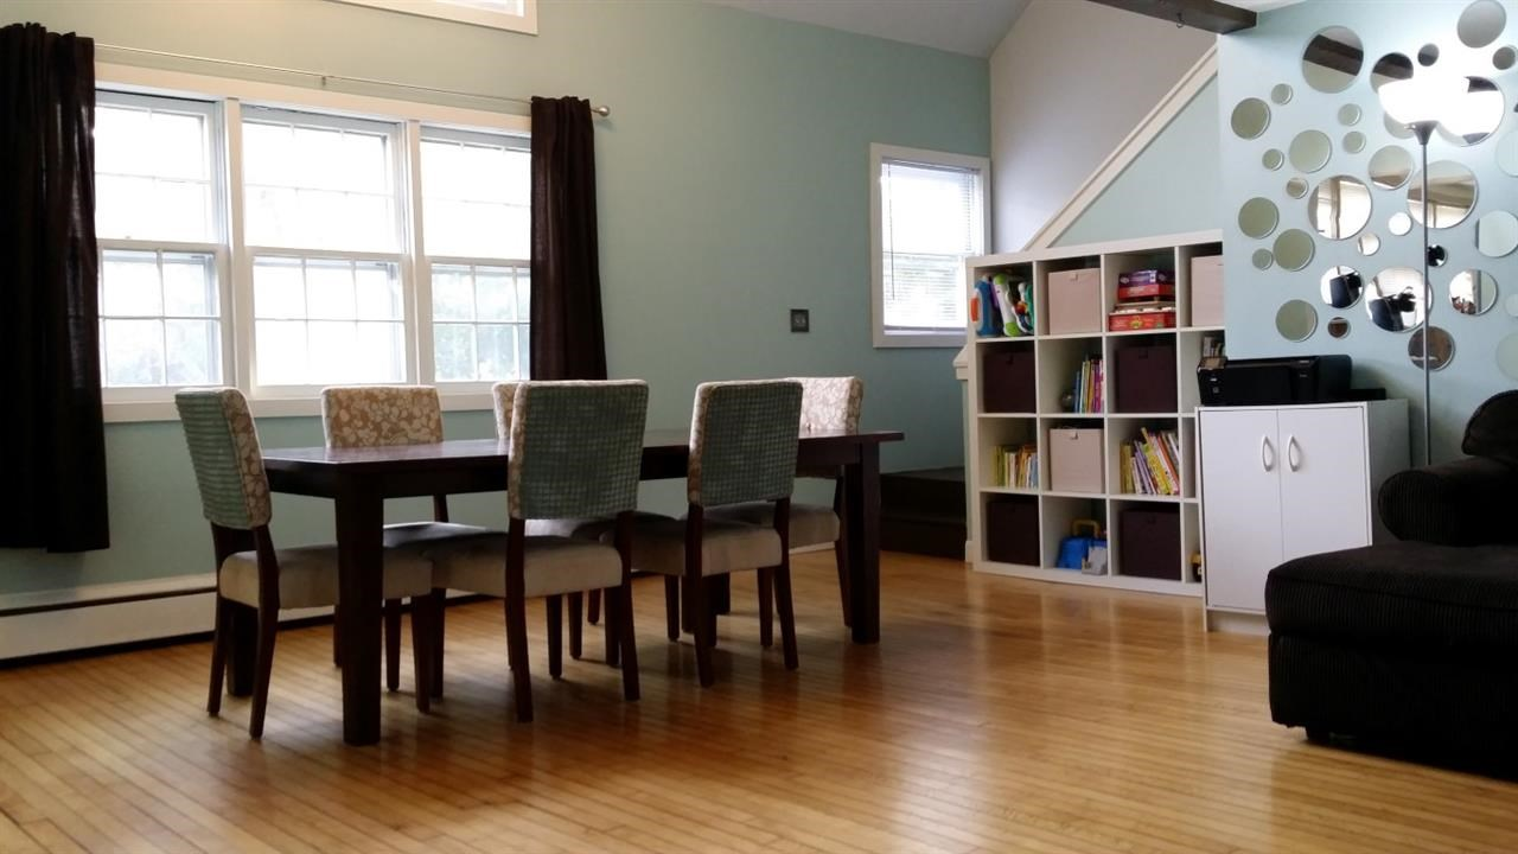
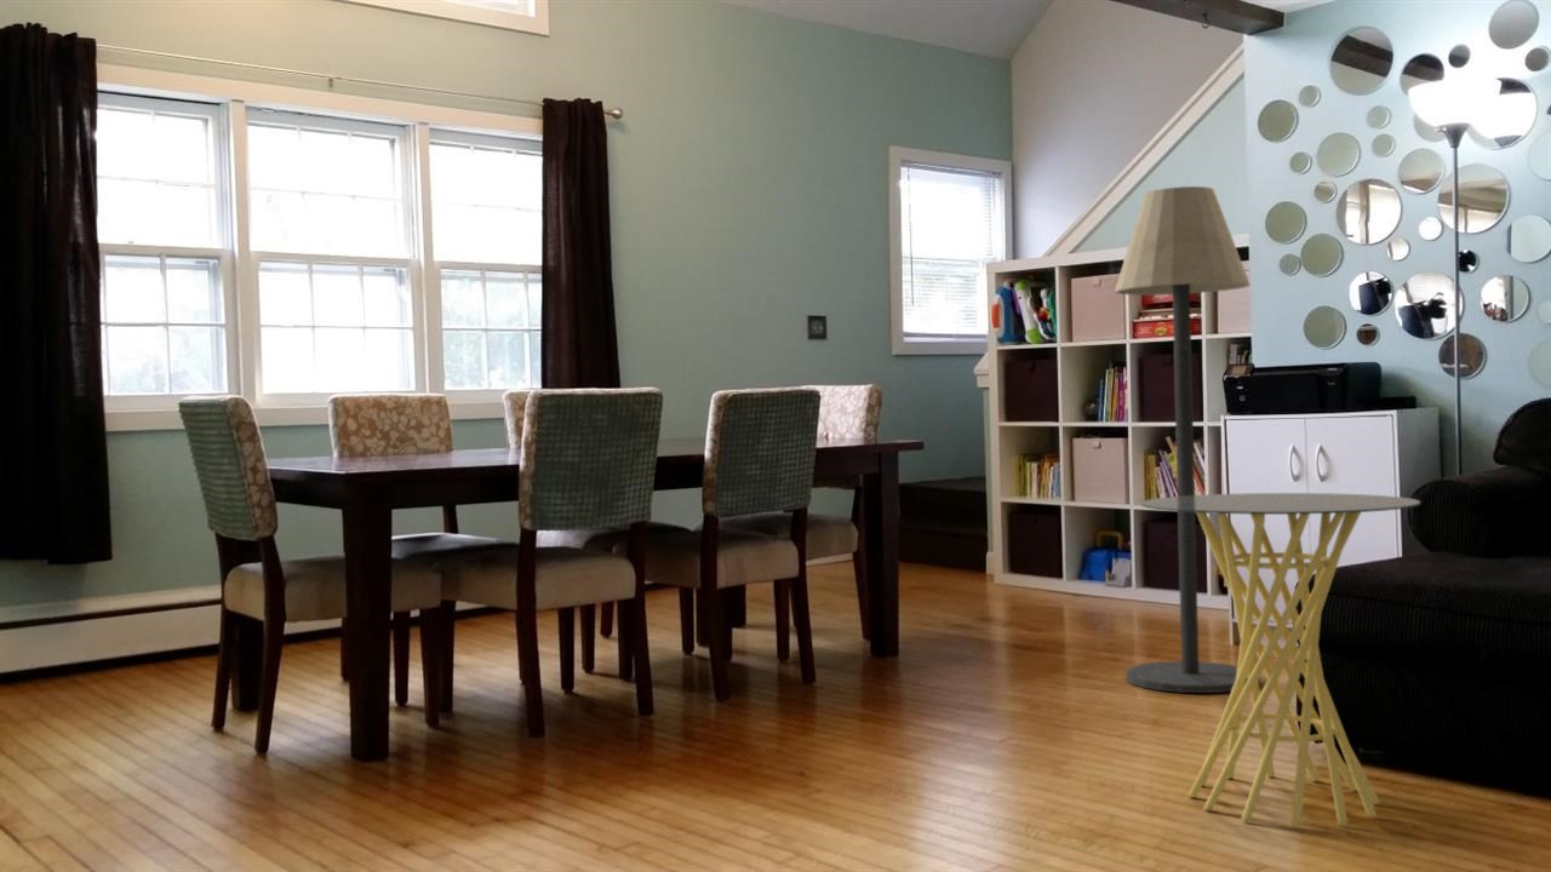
+ floor lamp (1184, 436)
+ side table (1278, 650)
